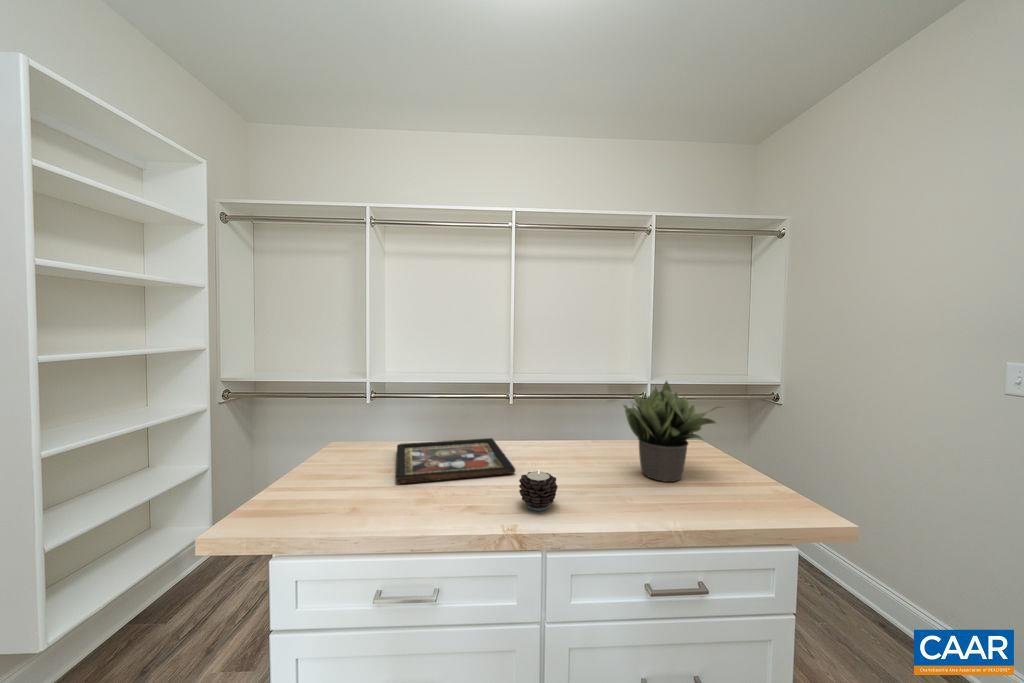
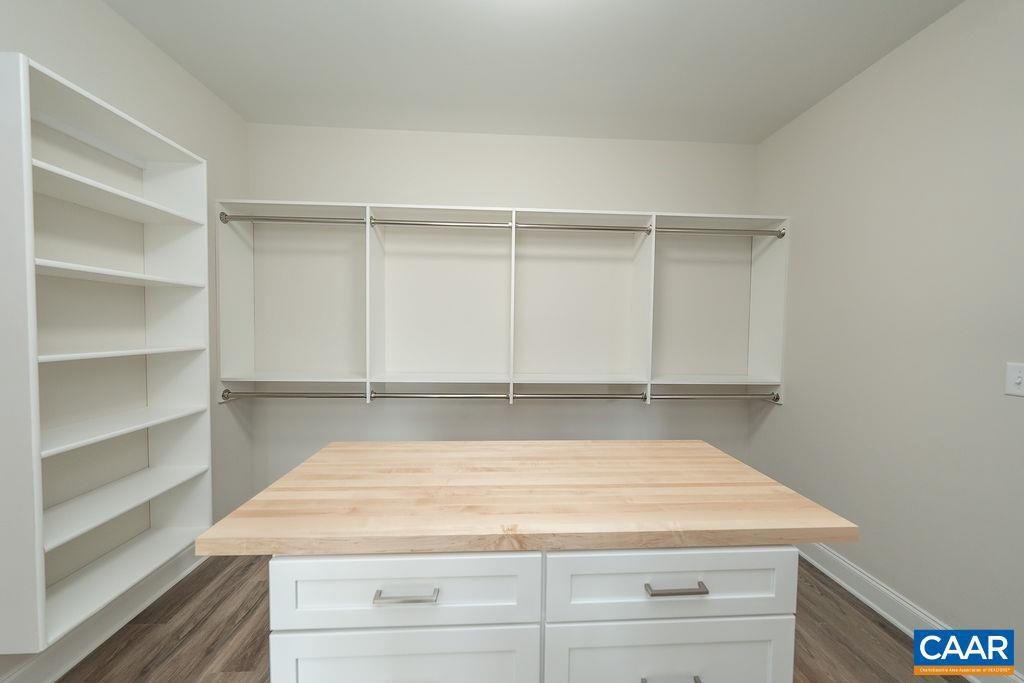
- potted plant (675, 428)
- candle (537, 487)
- decorative tray (451, 457)
